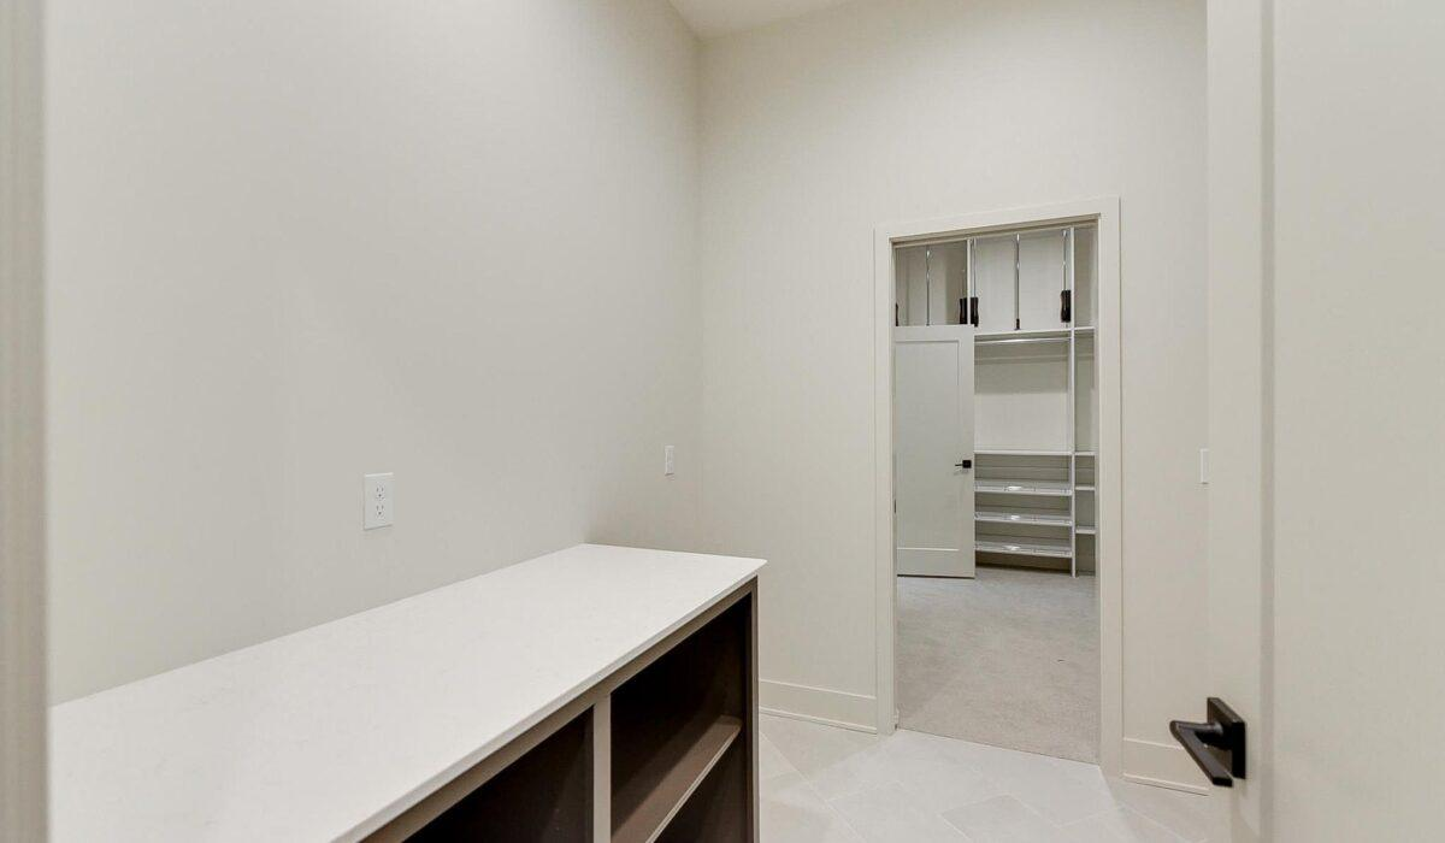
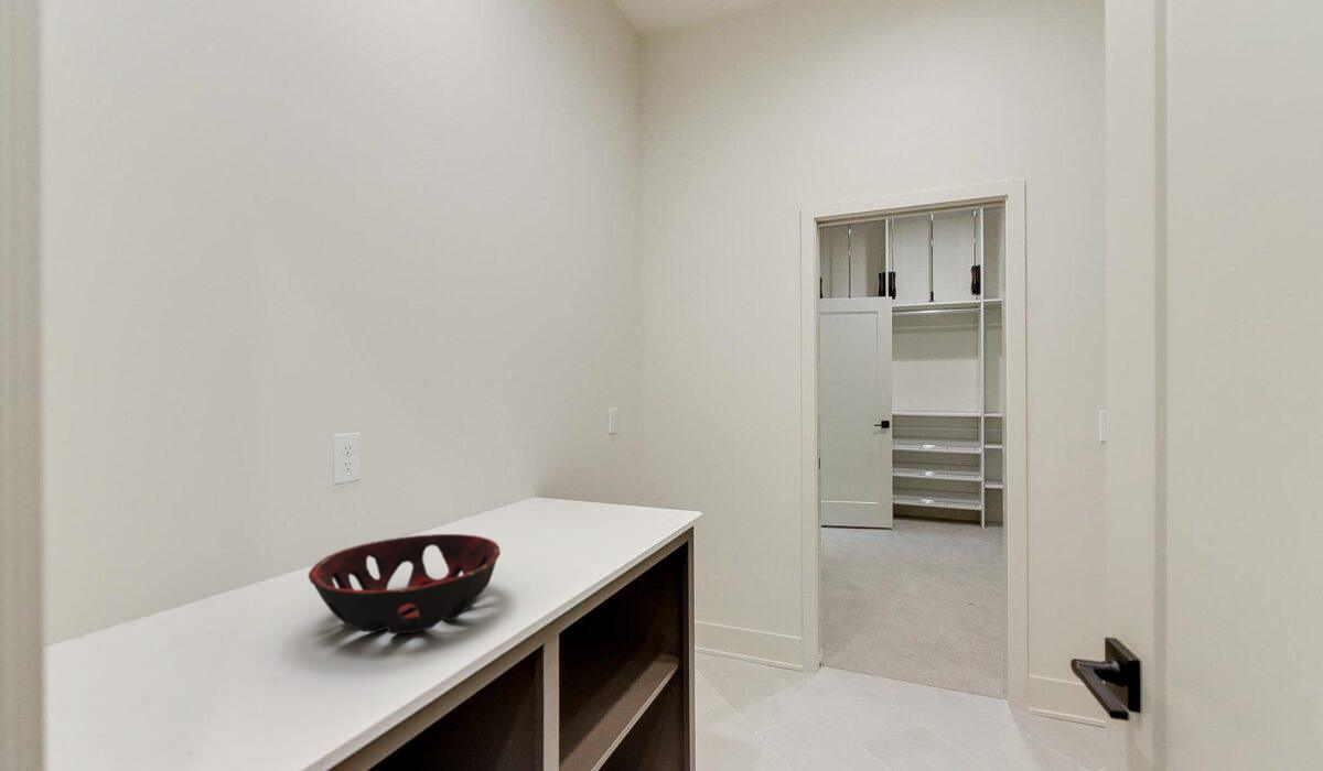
+ decorative bowl (410, 585)
